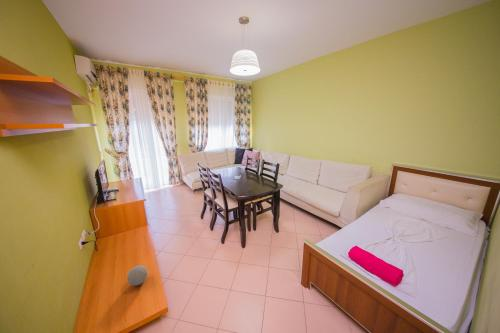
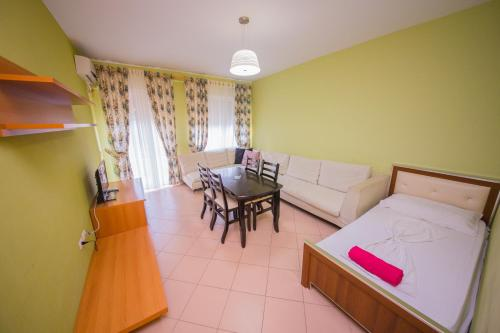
- decorative ball (137, 275)
